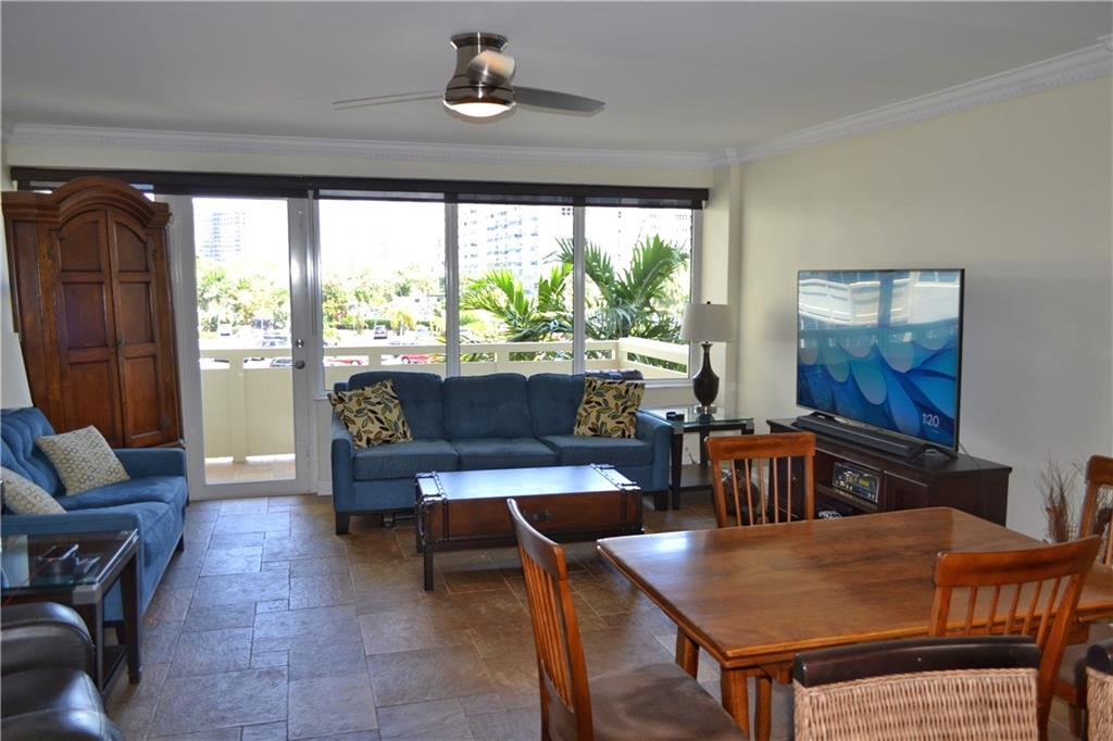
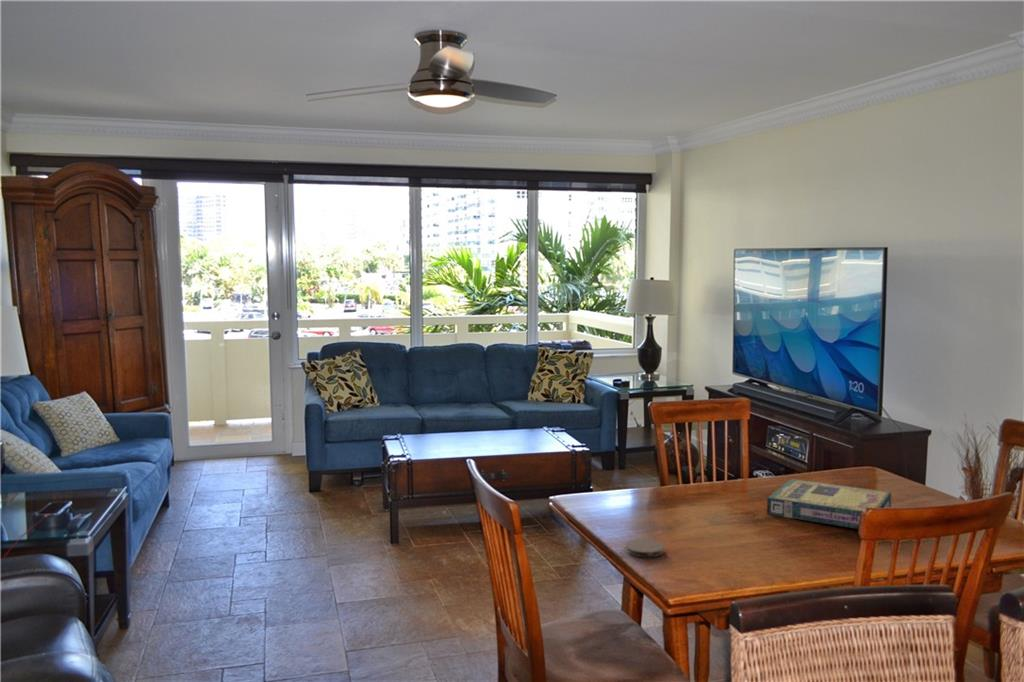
+ video game box (829, 503)
+ coaster (644, 548)
